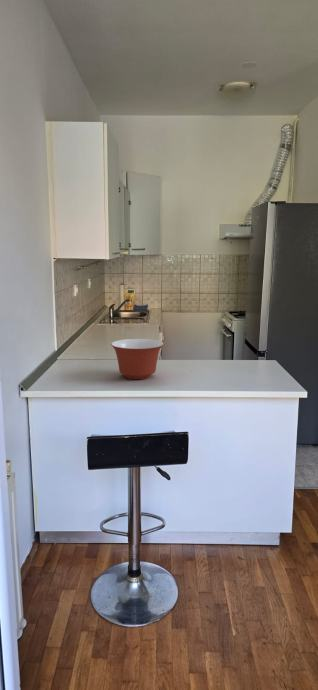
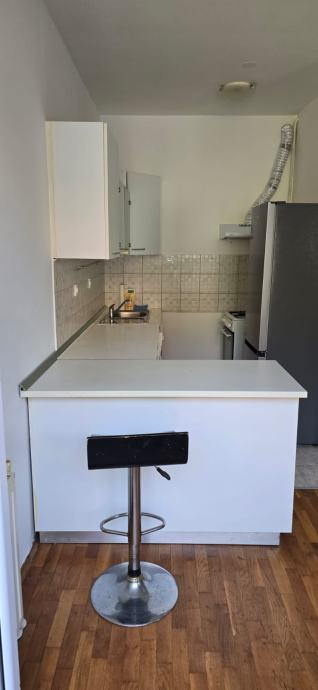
- mixing bowl (137, 359)
